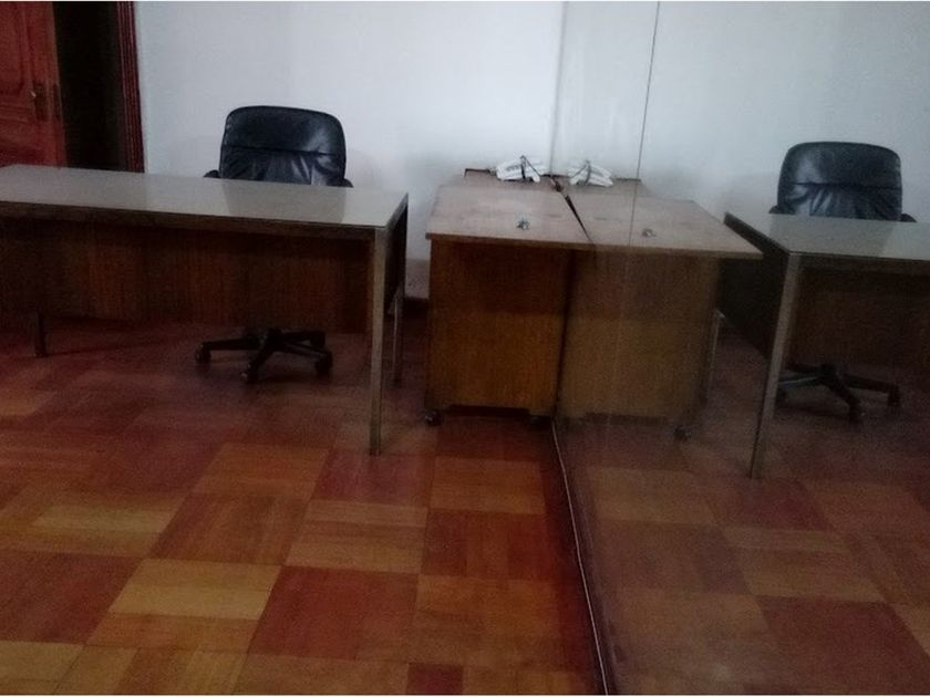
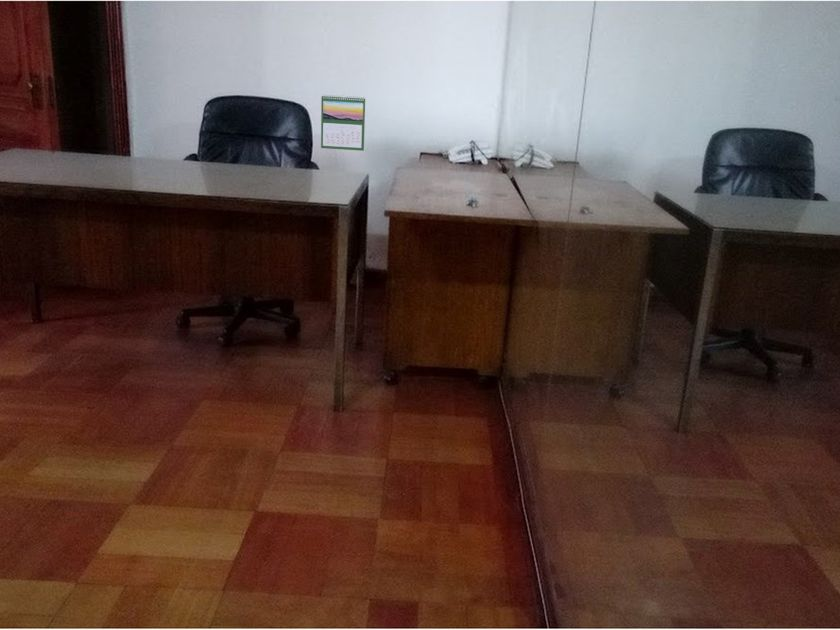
+ calendar (342, 122)
